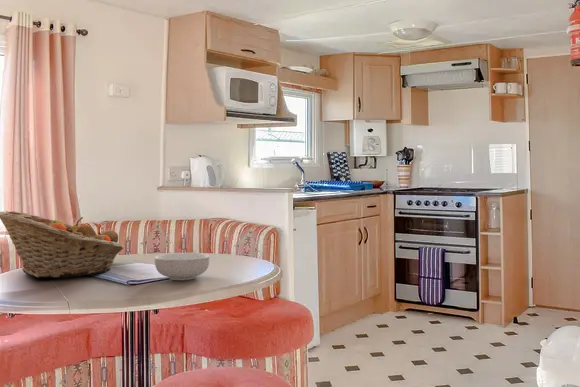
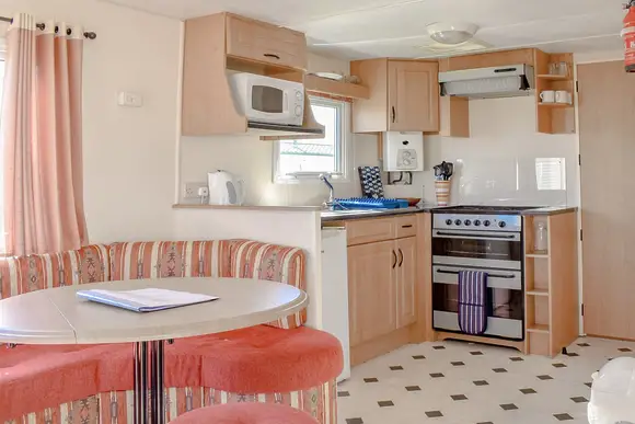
- fruit basket (62, 240)
- cereal bowl (182, 267)
